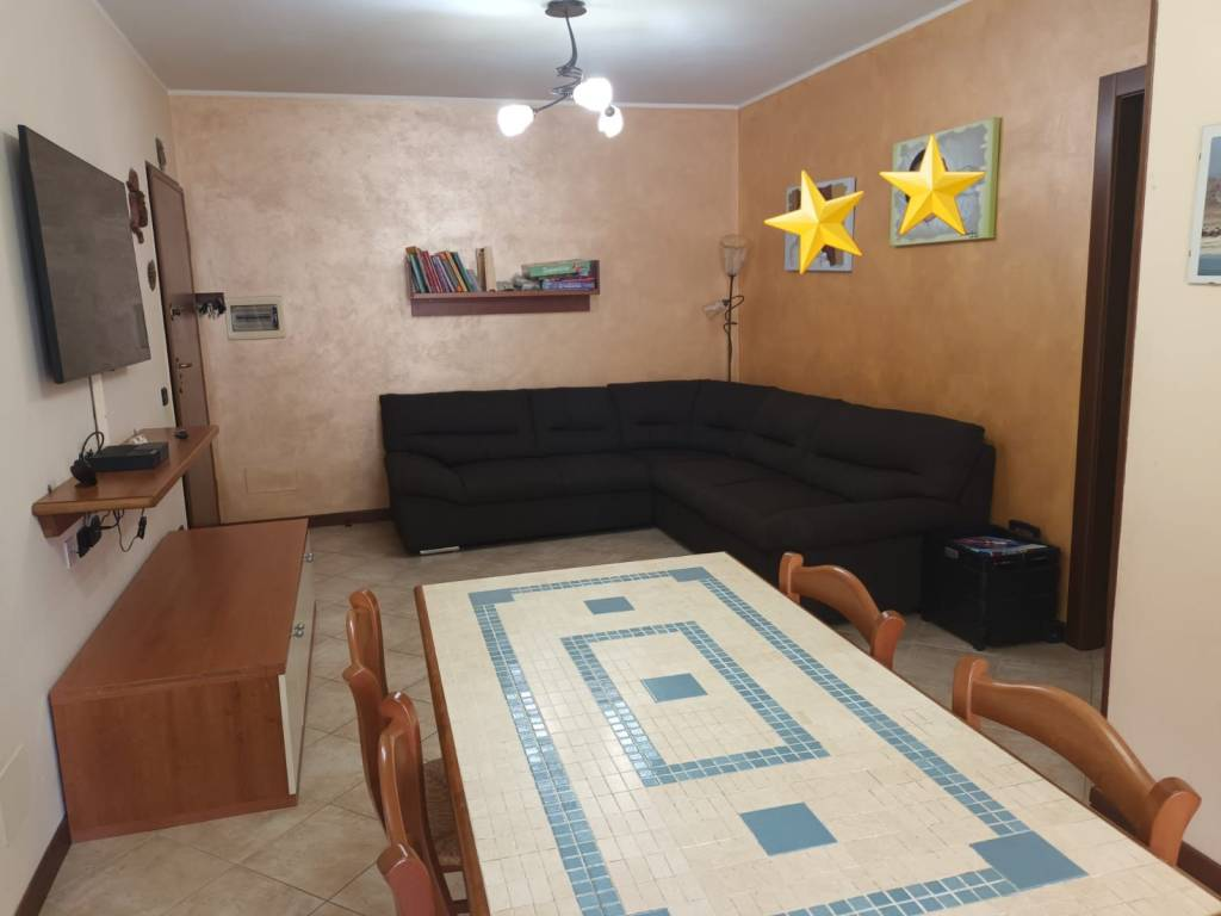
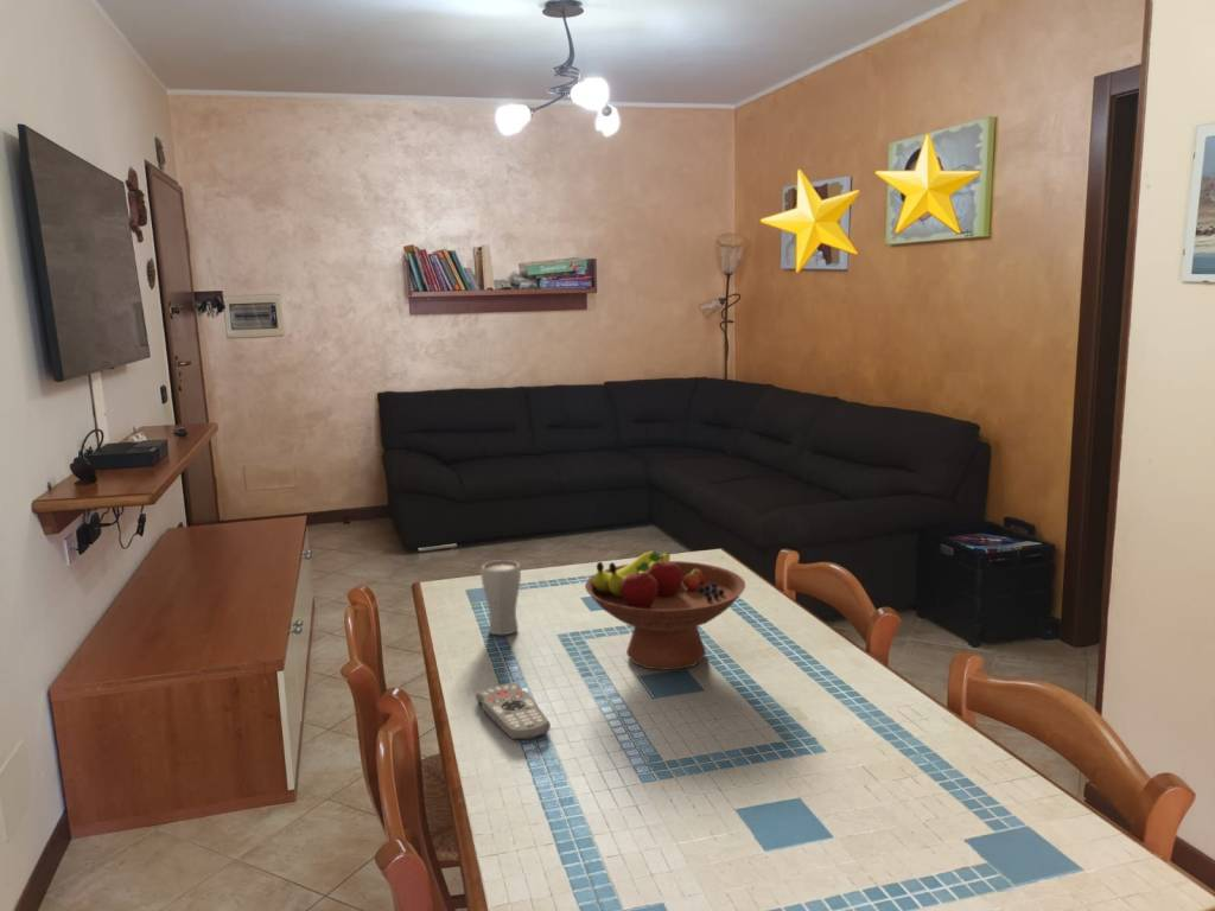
+ fruit bowl (664, 605)
+ remote control (514, 711)
+ drinking glass (502, 598)
